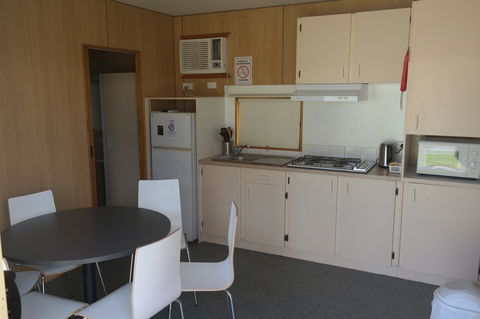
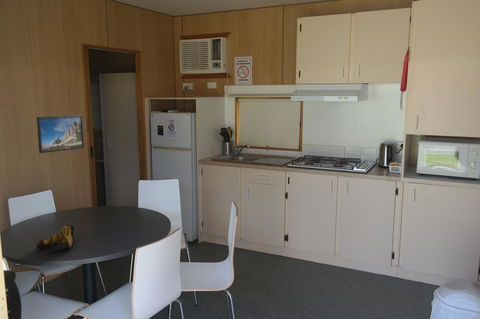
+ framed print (61, 133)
+ banana bunch (54, 238)
